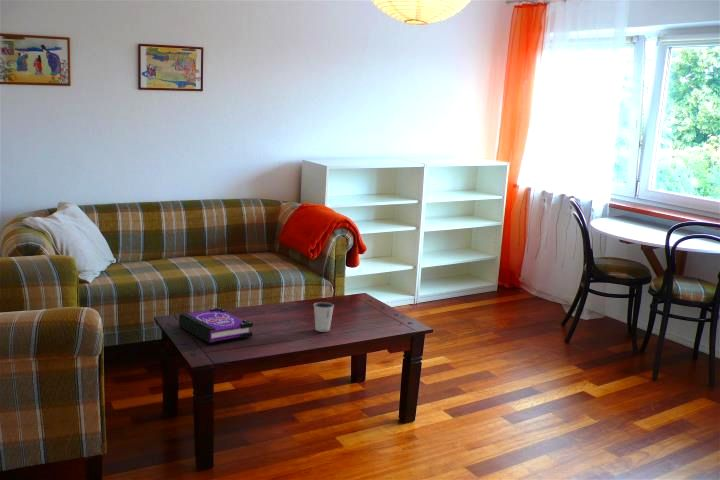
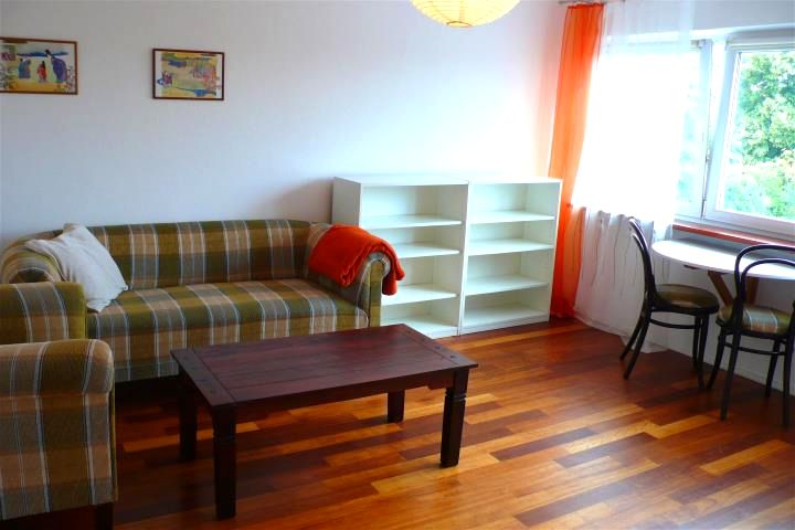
- board game (212, 323)
- dixie cup (323, 317)
